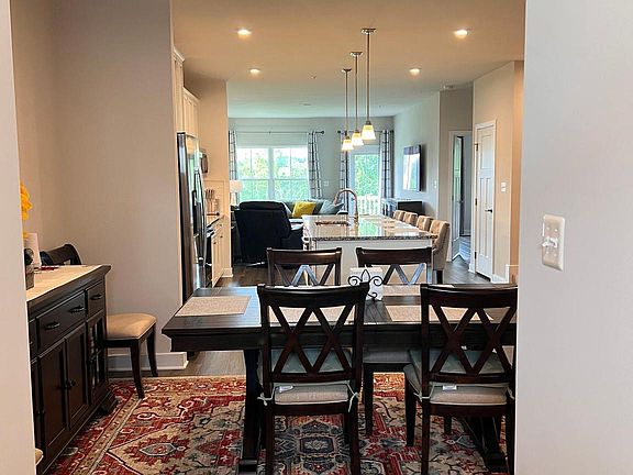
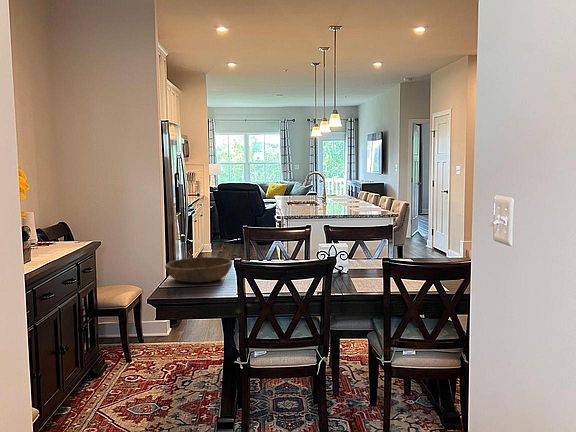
+ bowl (199, 270)
